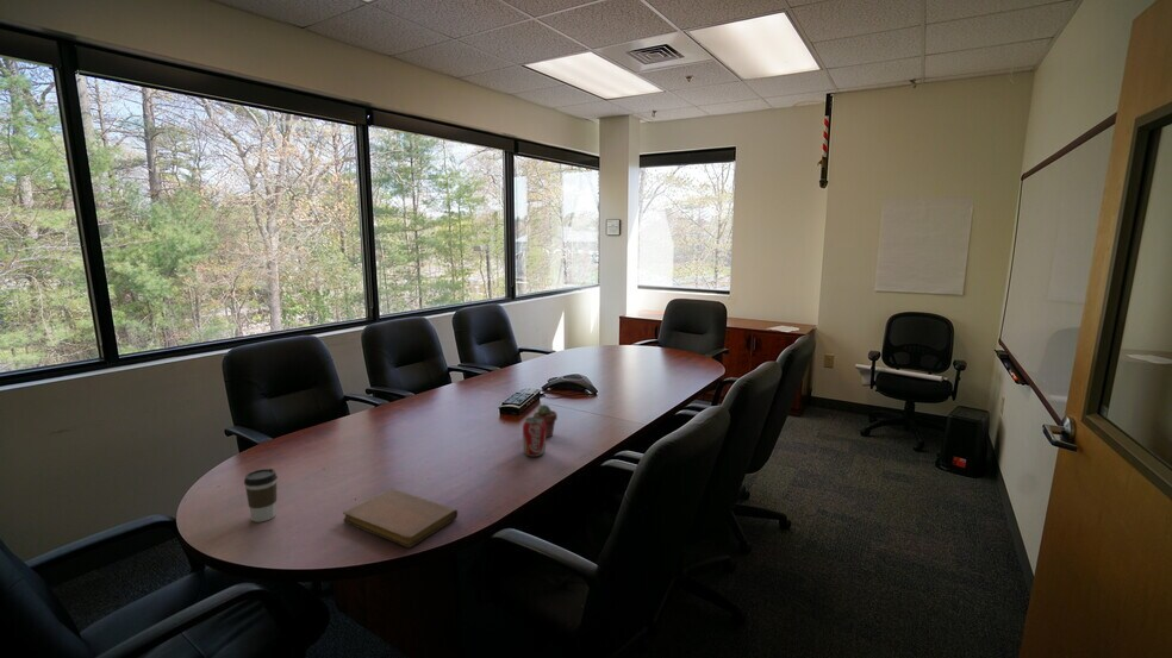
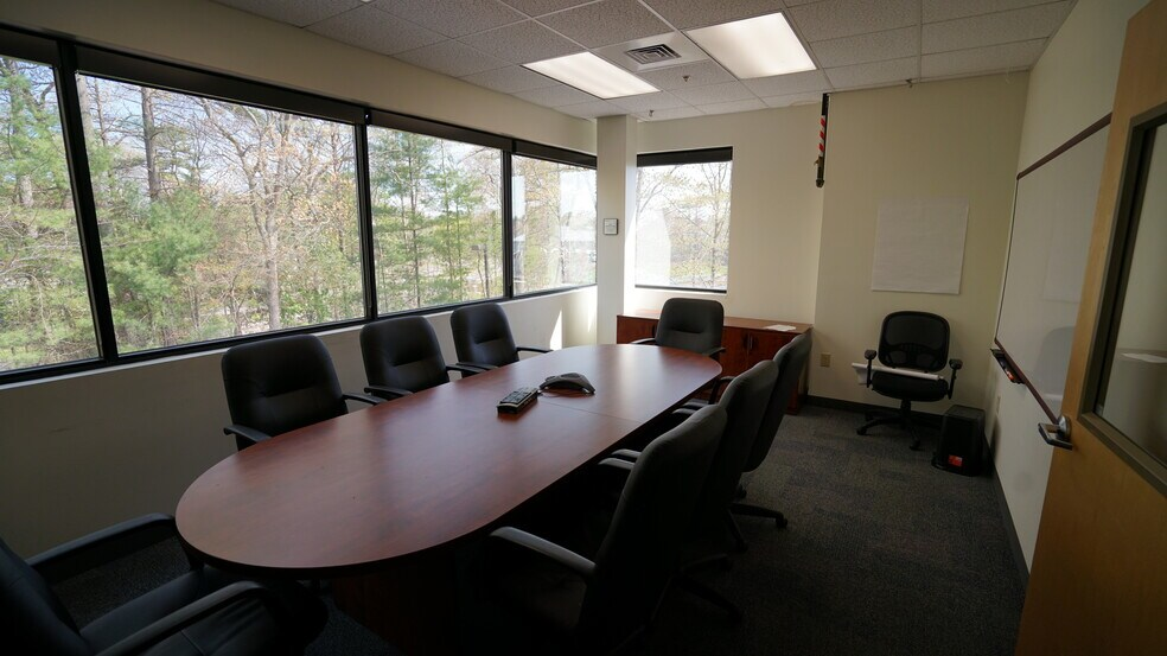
- coffee cup (262, 495)
- potted succulent (544, 419)
- notebook (400, 514)
- beverage can (534, 435)
